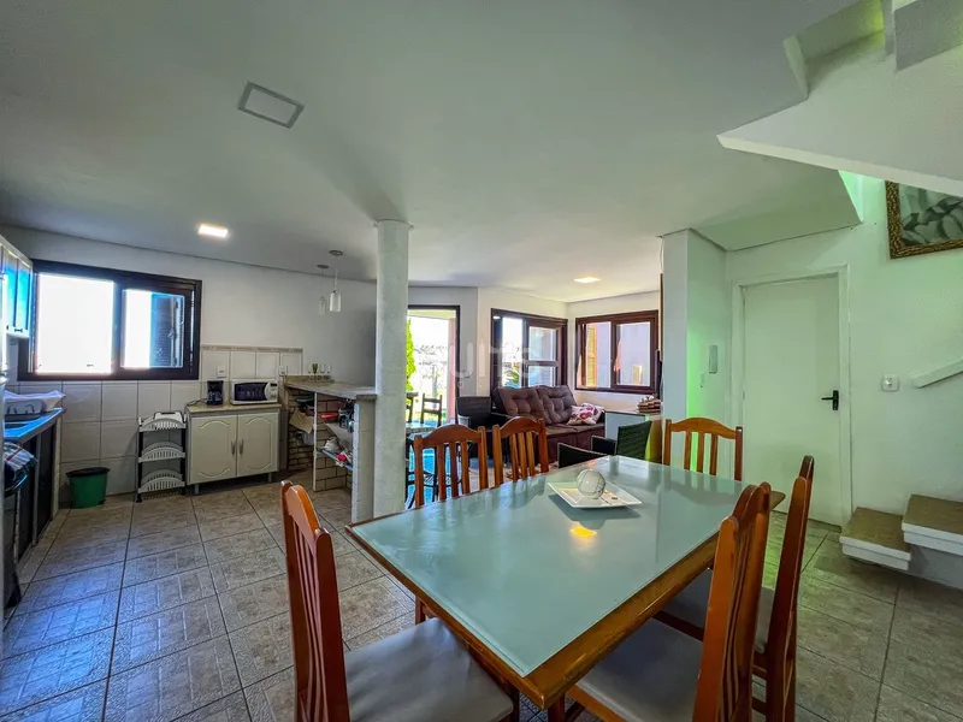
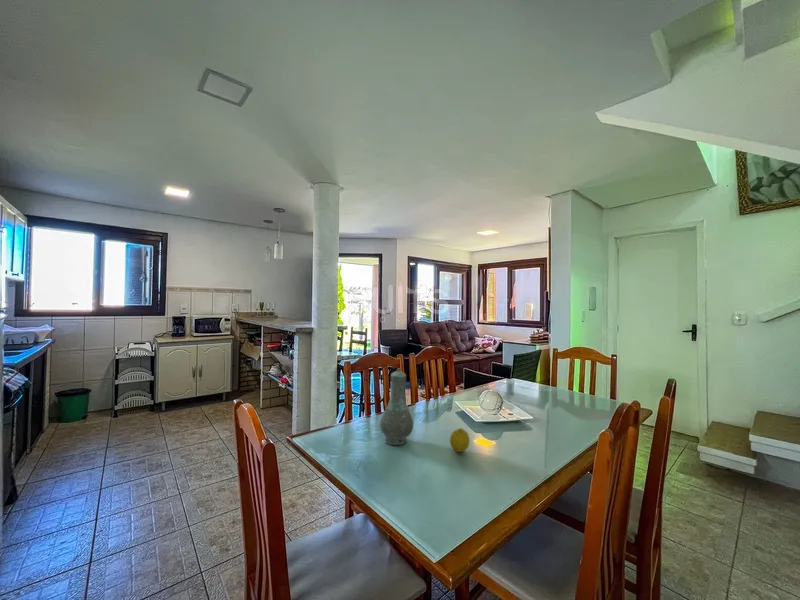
+ vase (396, 404)
+ fruit (459, 439)
